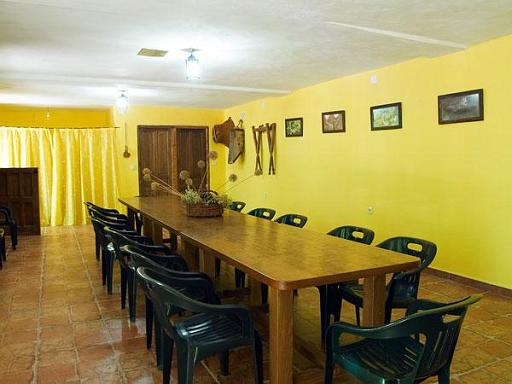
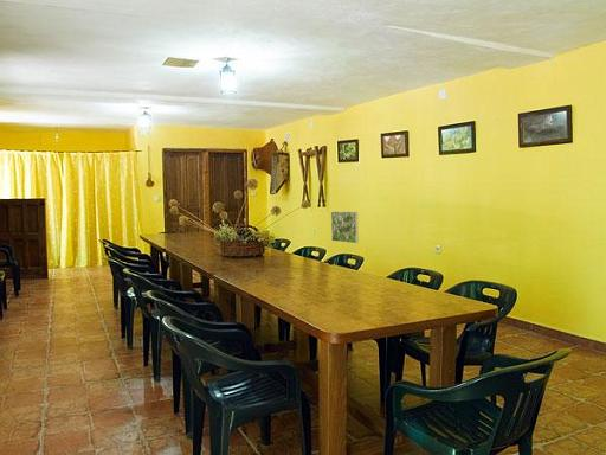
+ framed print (343, 226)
